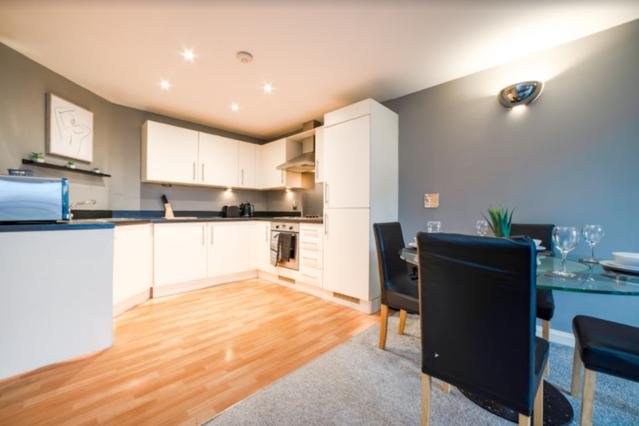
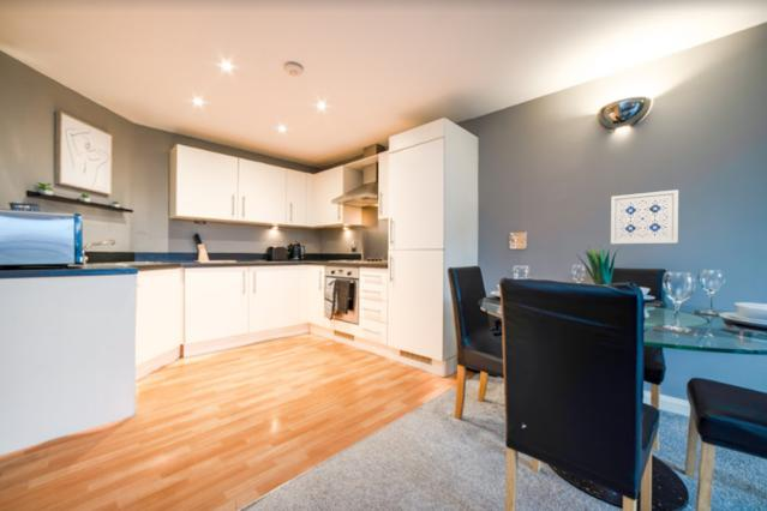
+ wall art (642, 218)
